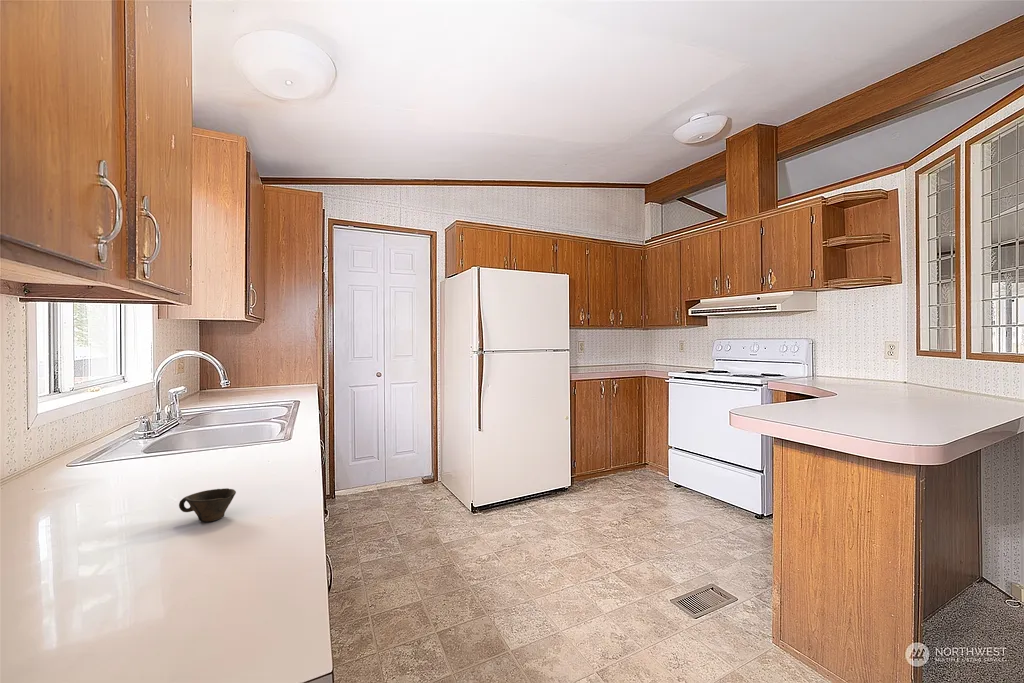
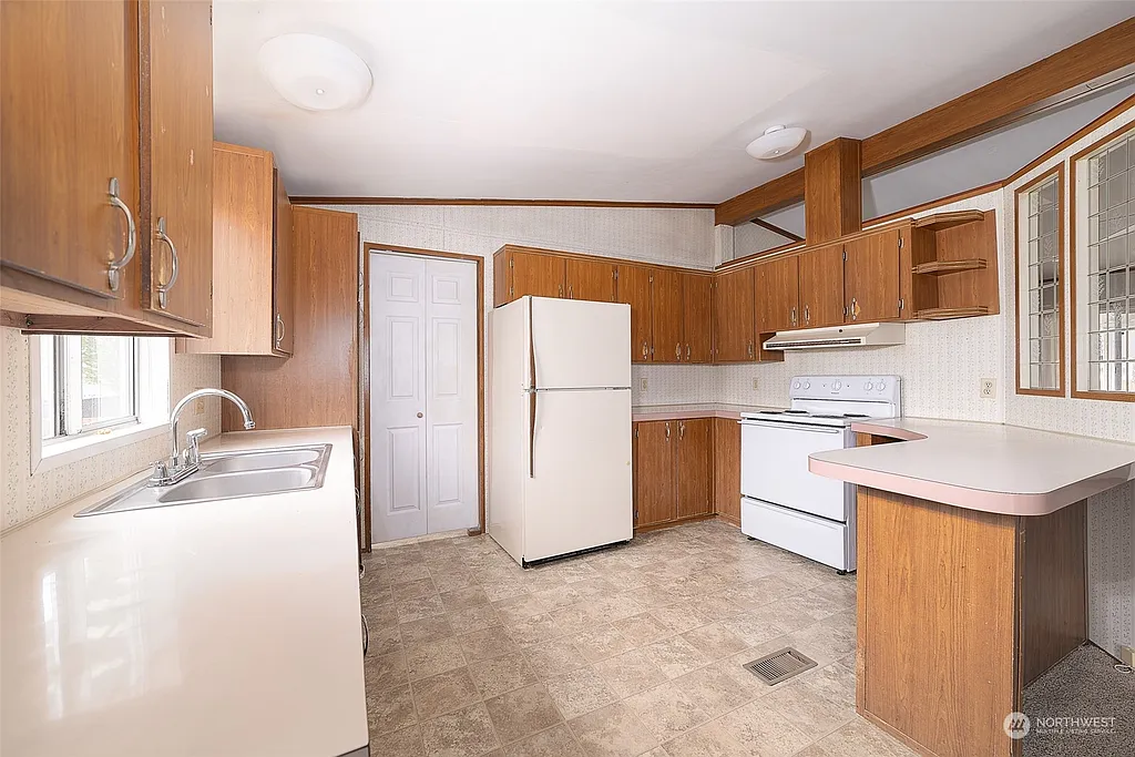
- cup (208, 505)
